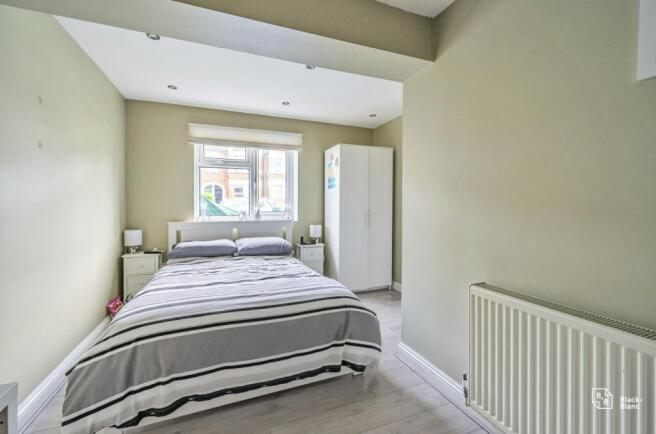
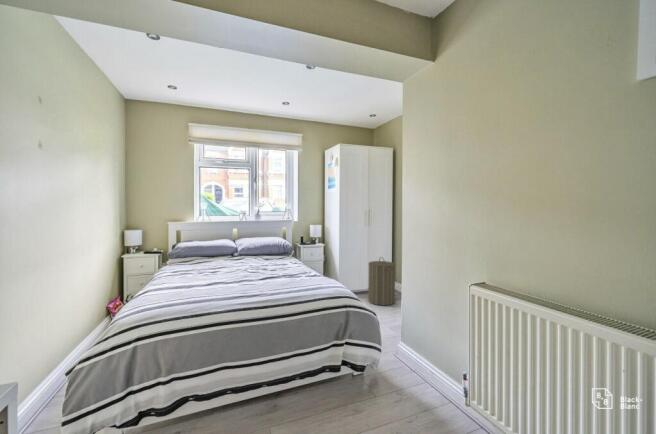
+ laundry hamper (381, 279)
